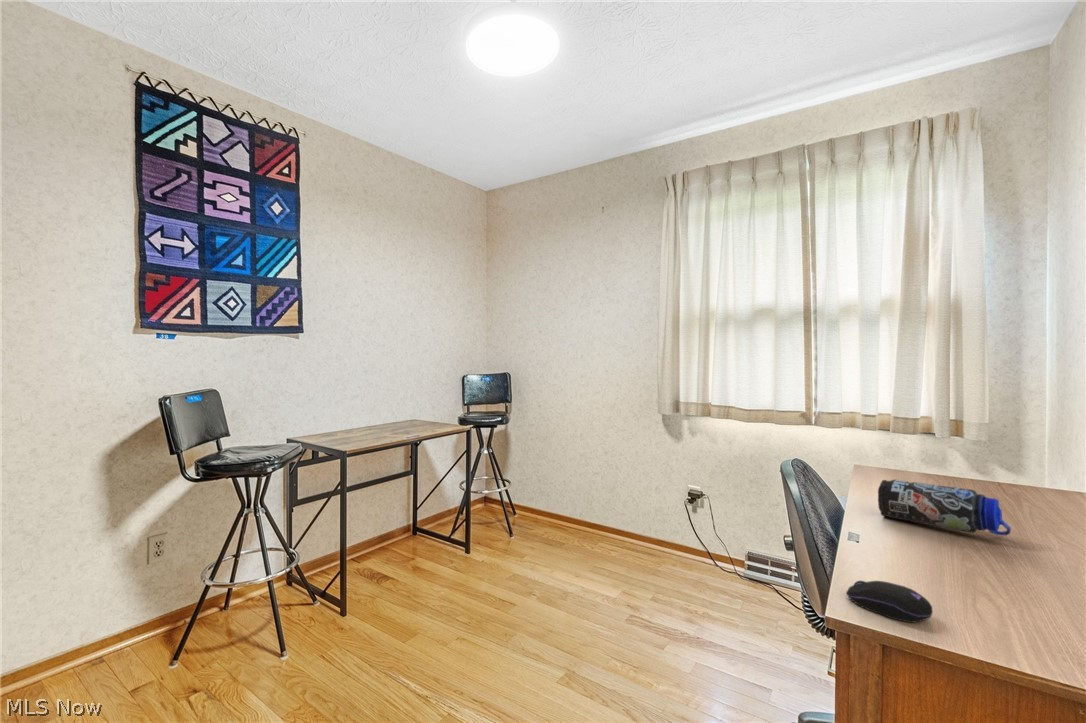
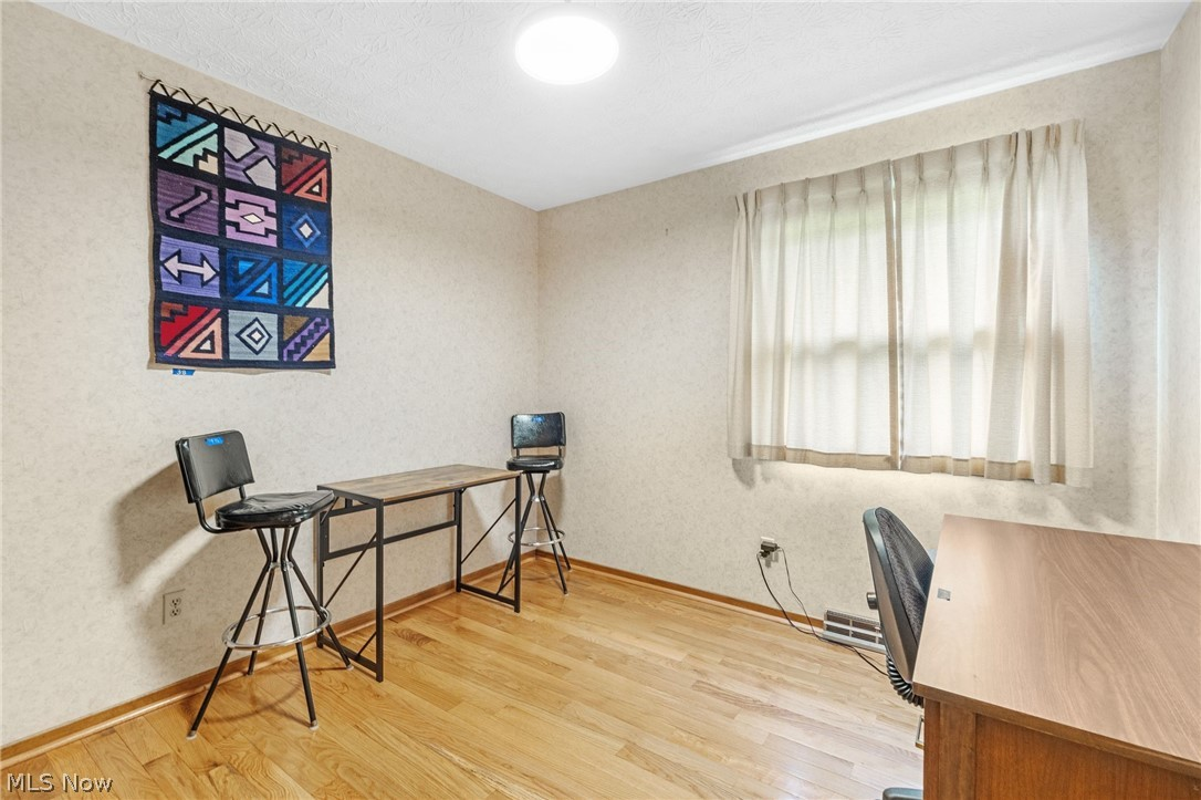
- computer mouse (887, 596)
- water bottle (940, 506)
